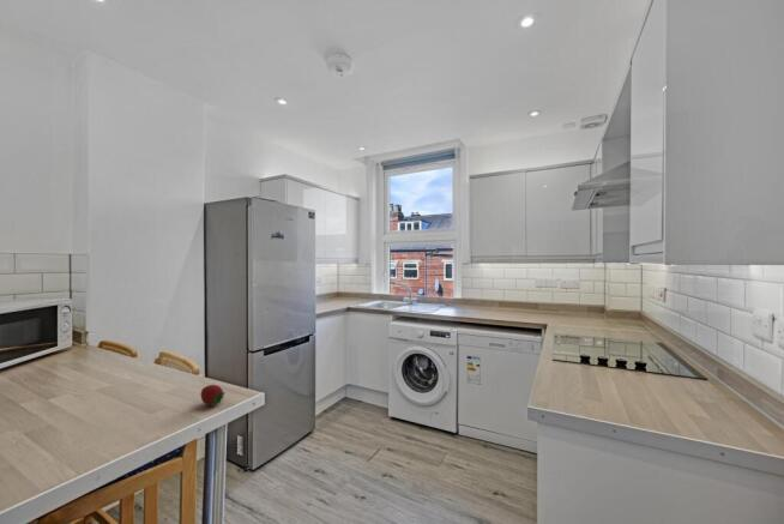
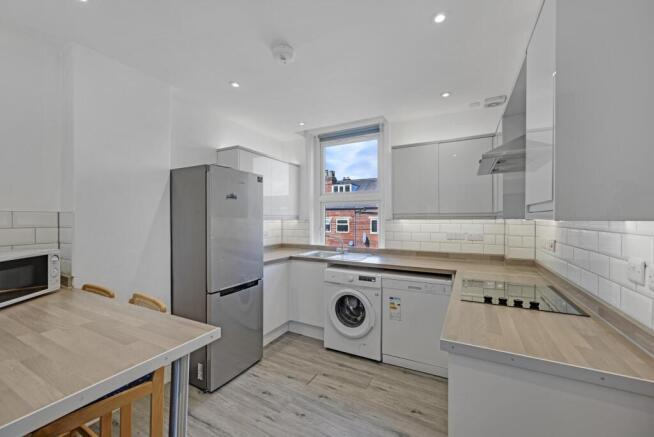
- fruit (211, 394)
